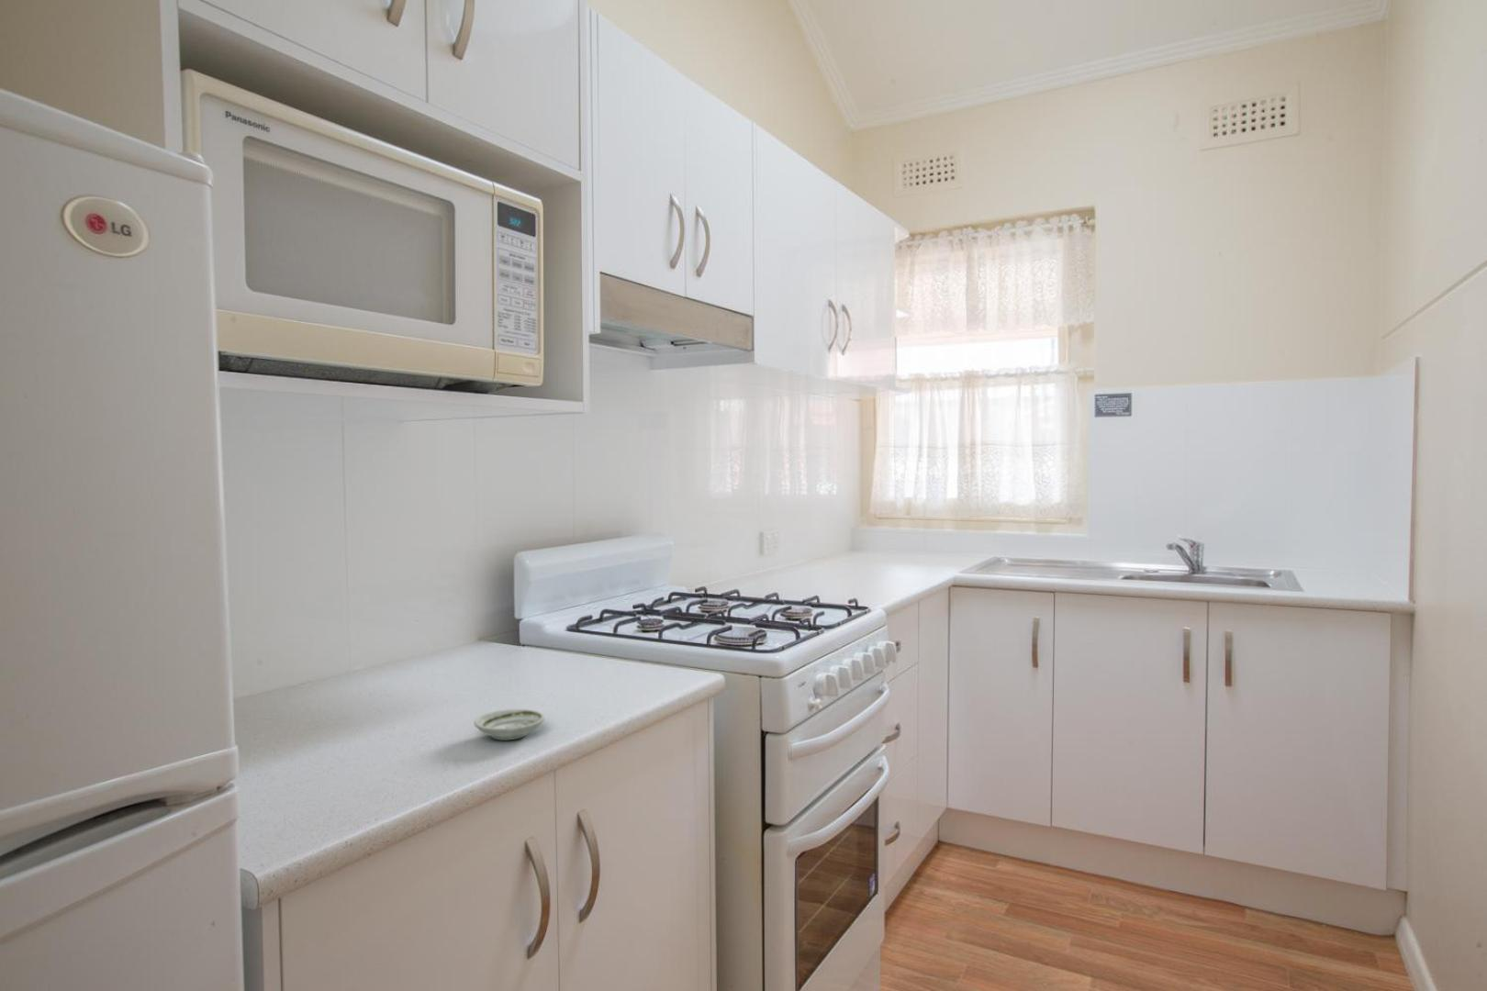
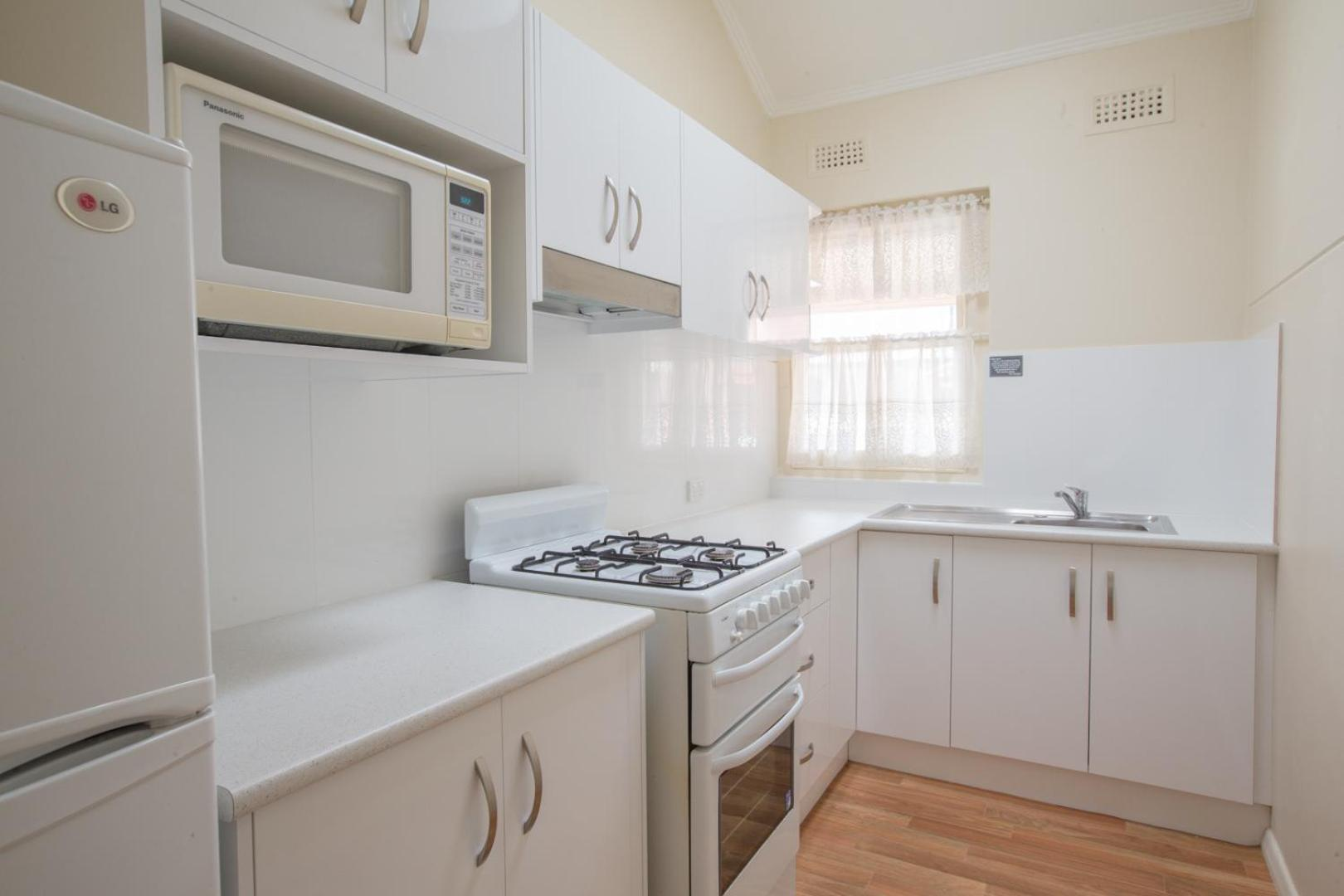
- saucer (509, 726)
